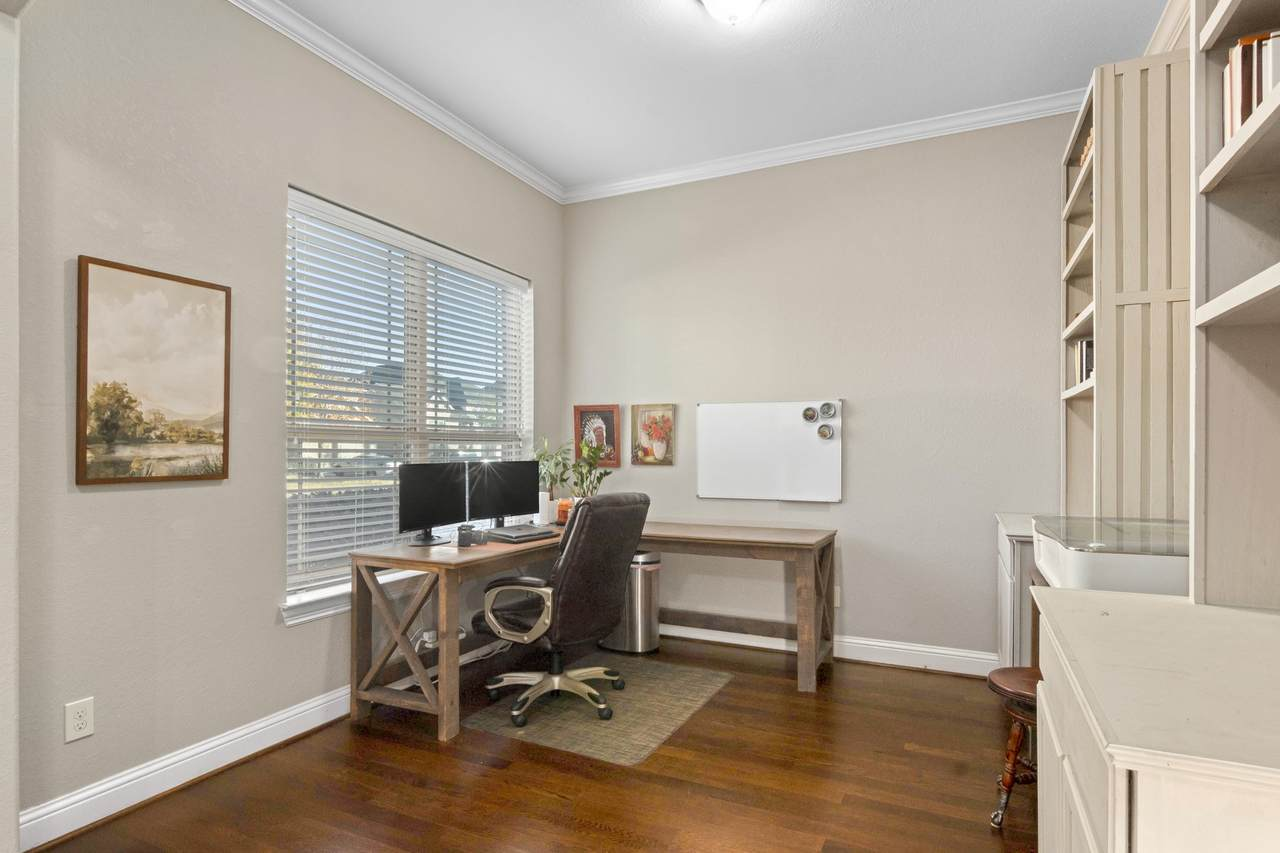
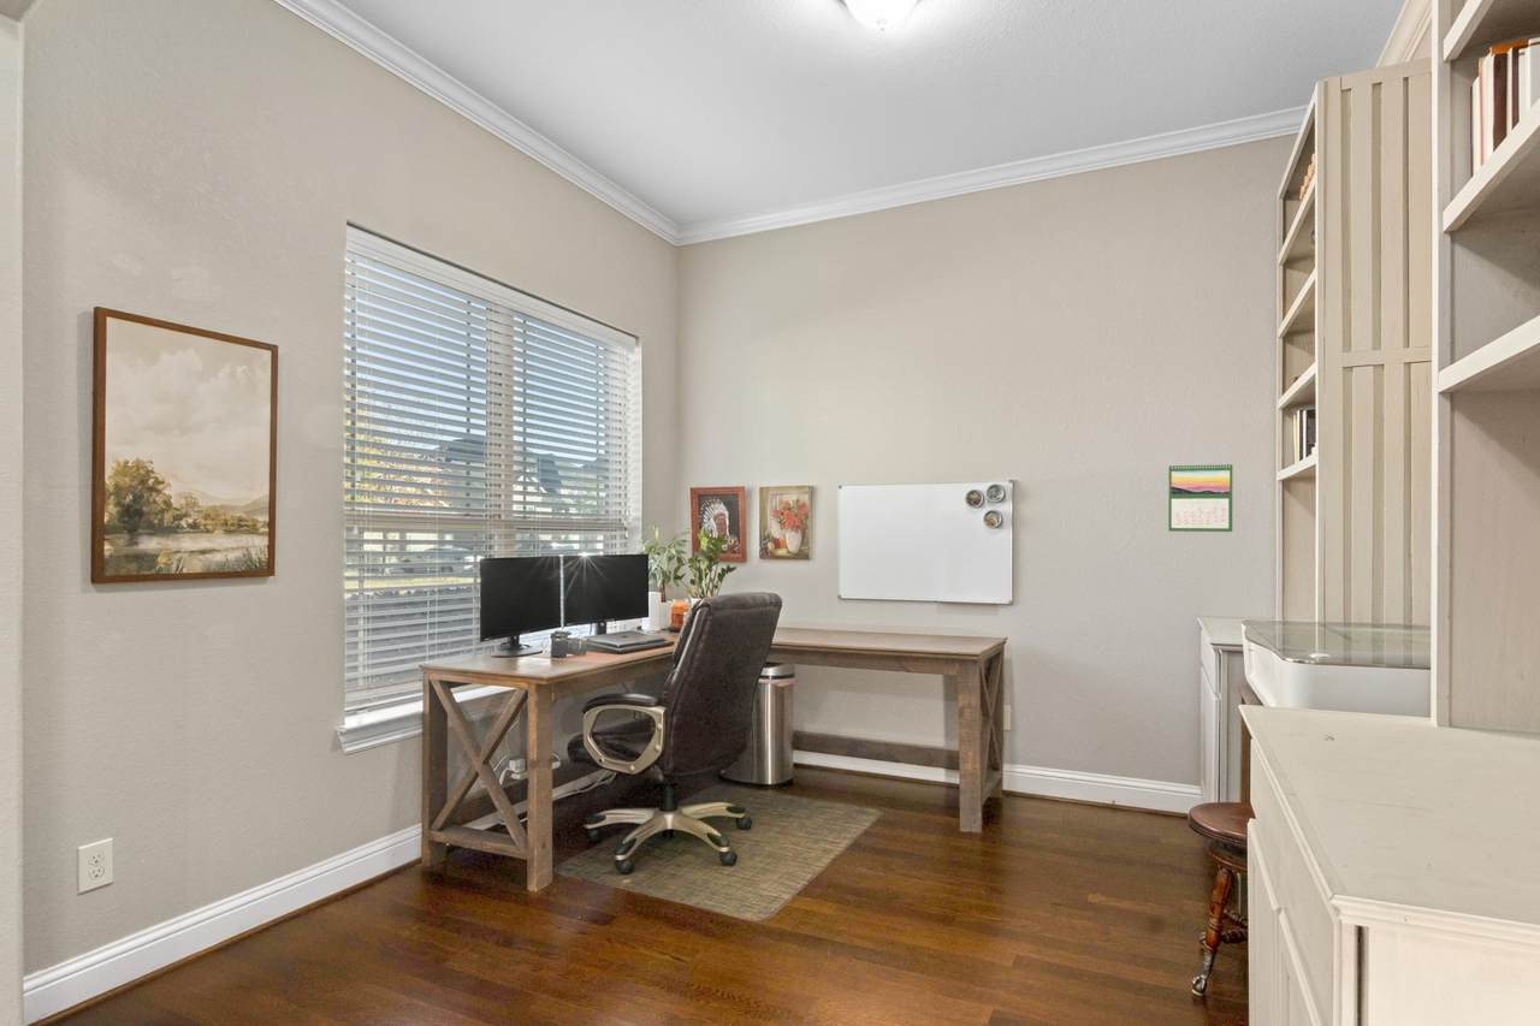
+ calendar (1200, 497)
